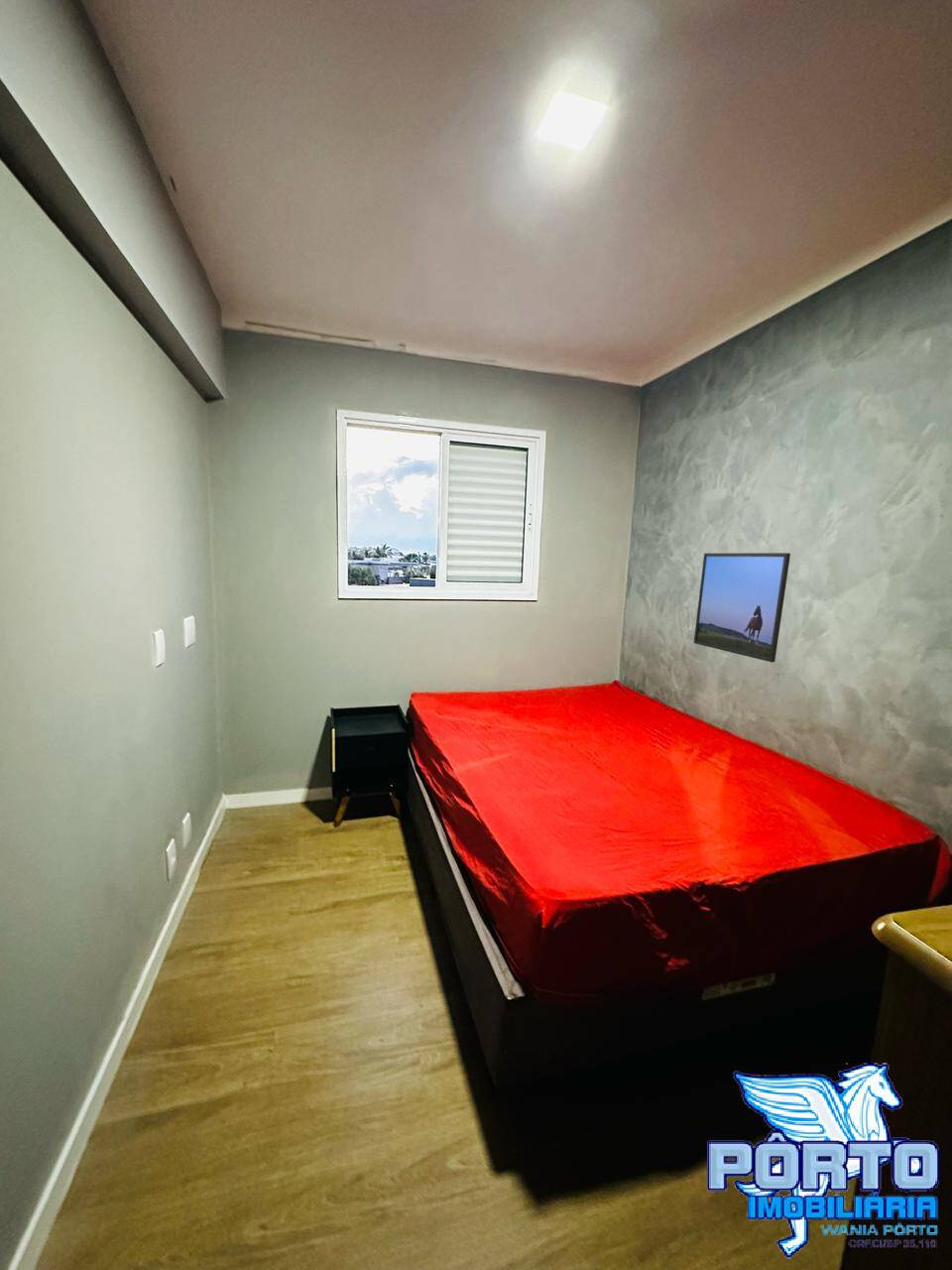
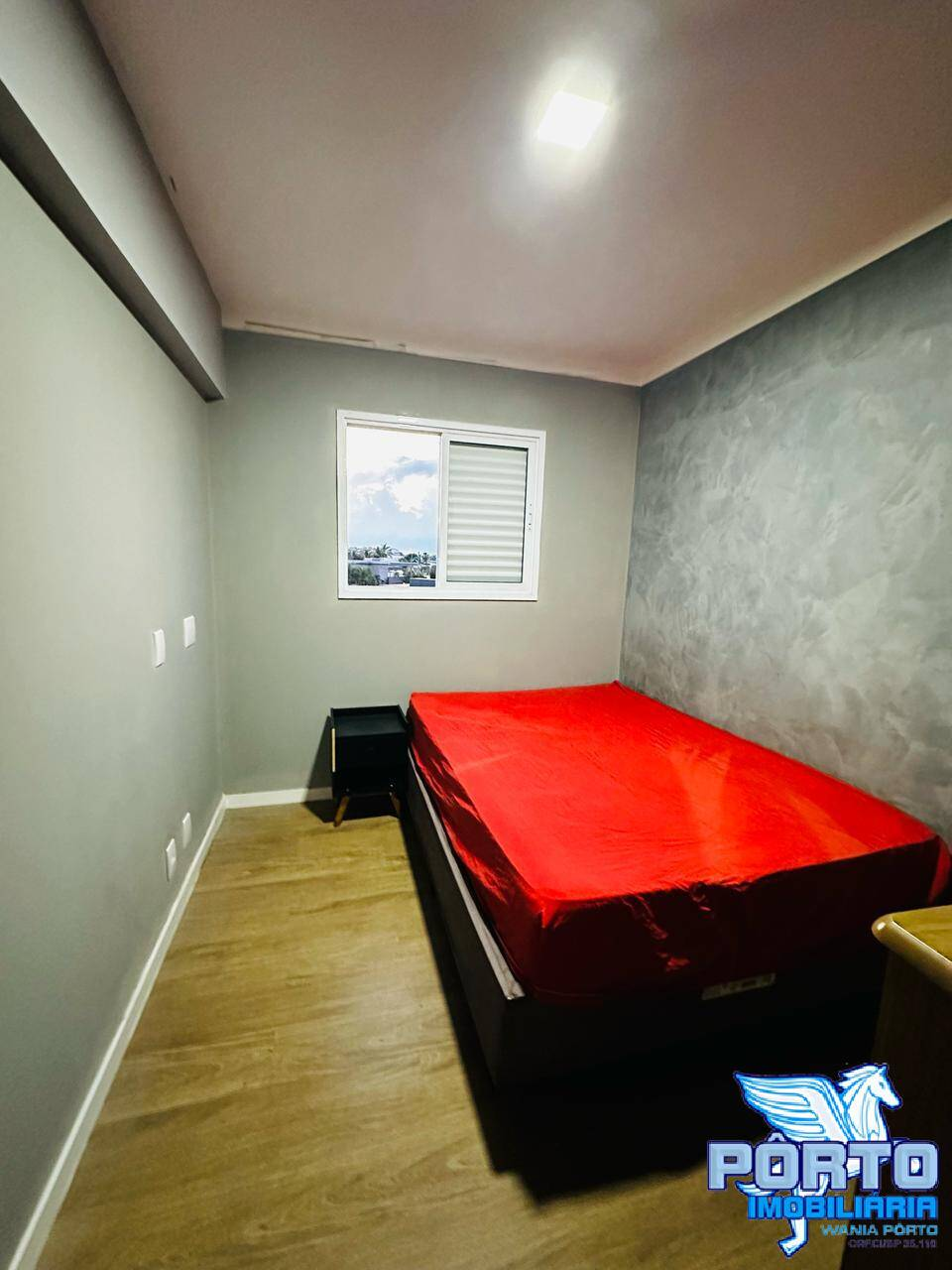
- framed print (736, 603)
